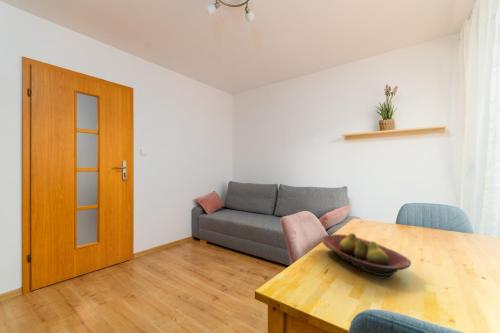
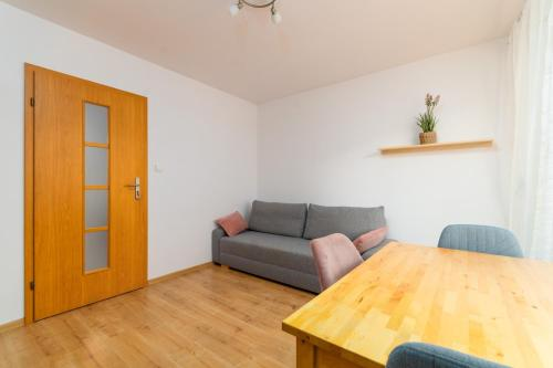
- fruit bowl (360, 249)
